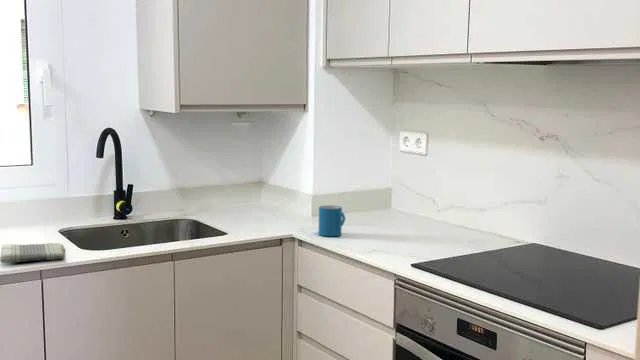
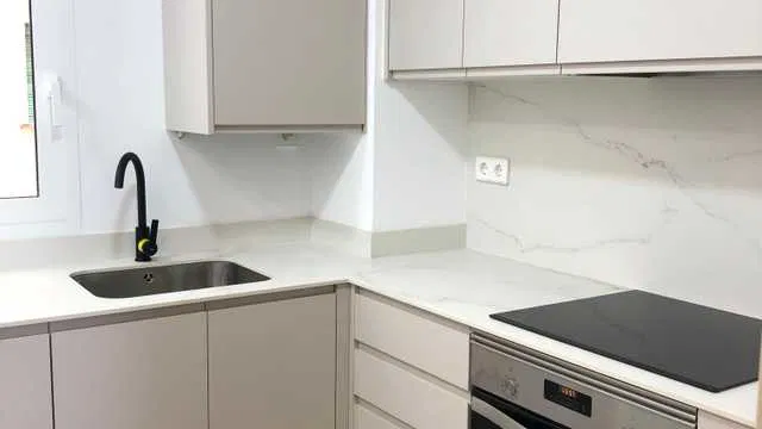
- dish towel (33, 250)
- mug (333, 221)
